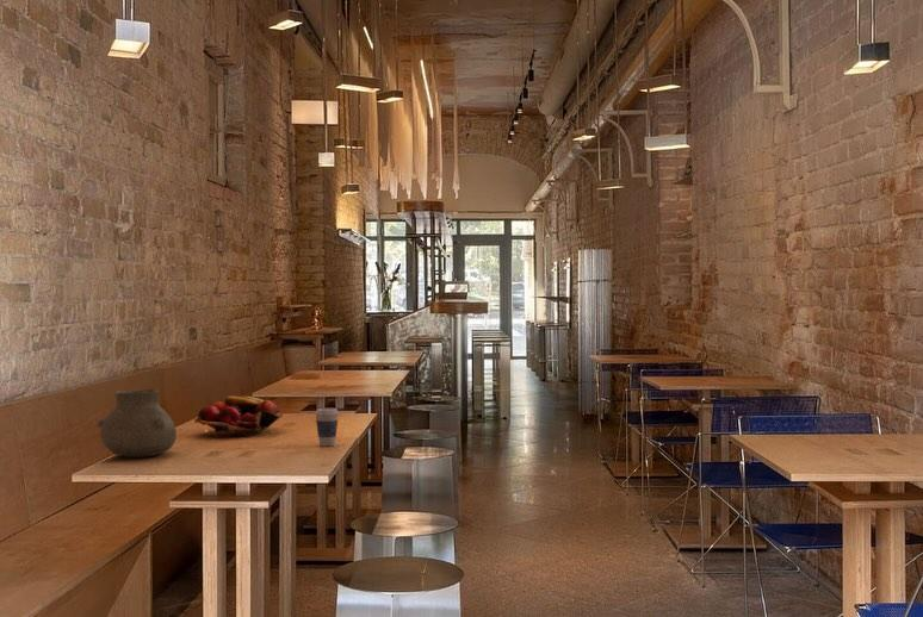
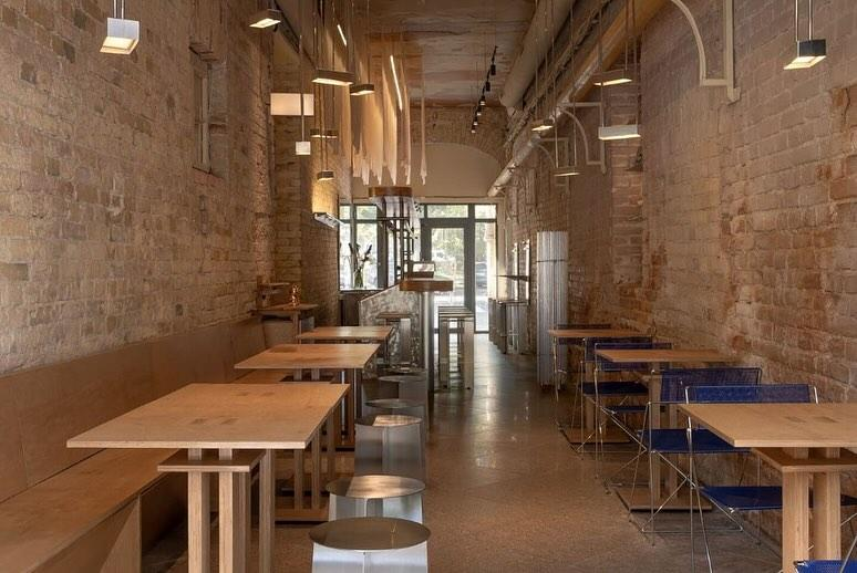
- vase (138, 423)
- coffee cup (327, 426)
- fruit basket (239, 415)
